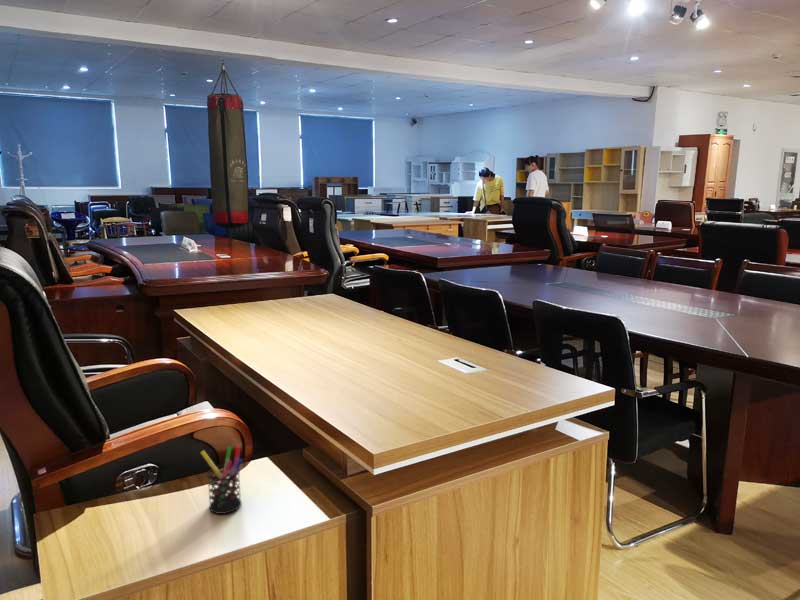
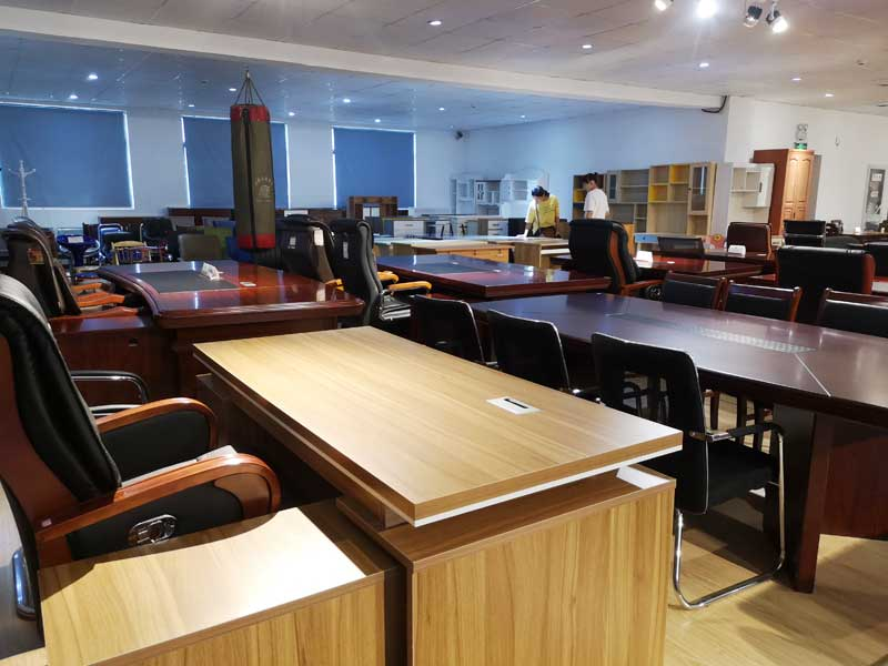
- pen holder (226, 474)
